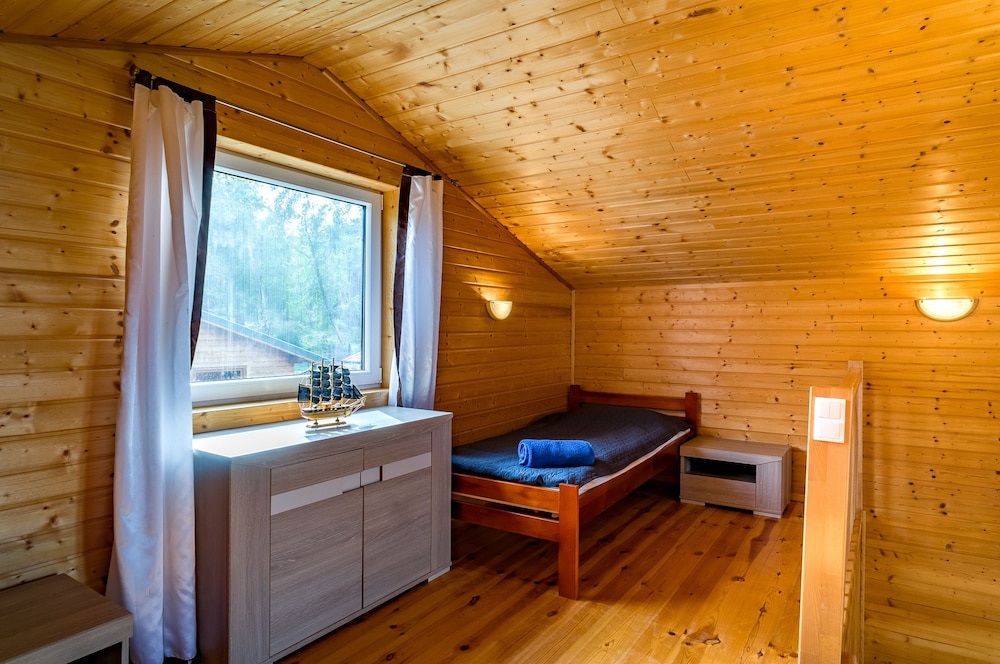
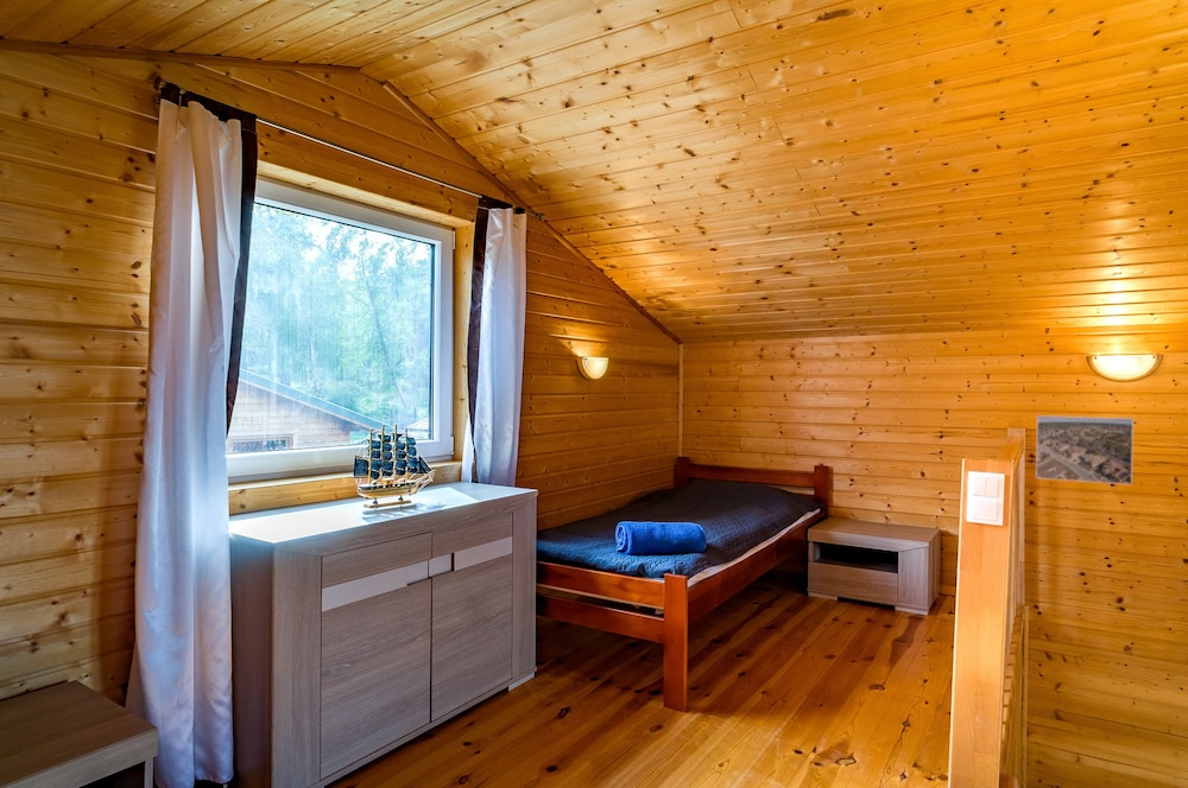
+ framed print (1082, 449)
